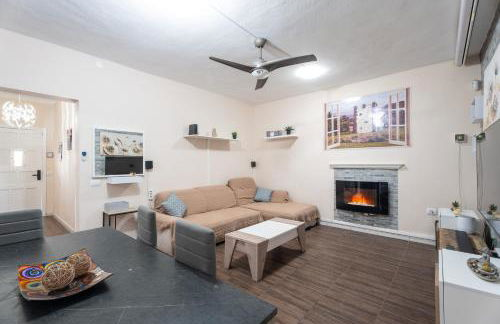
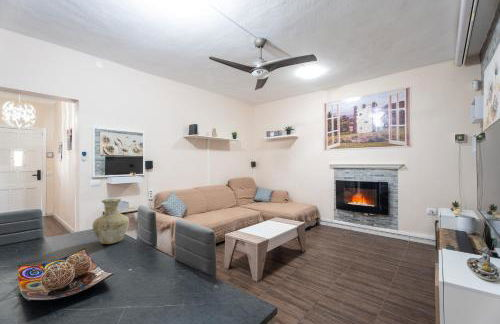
+ vase (111, 220)
